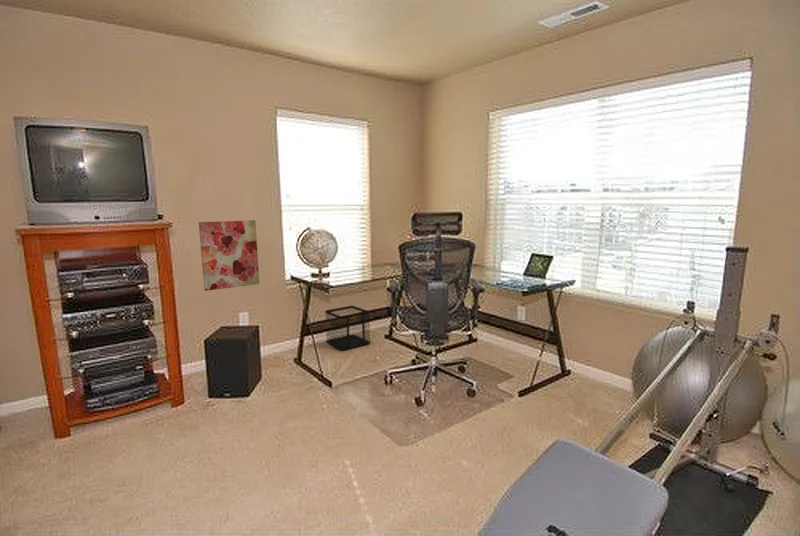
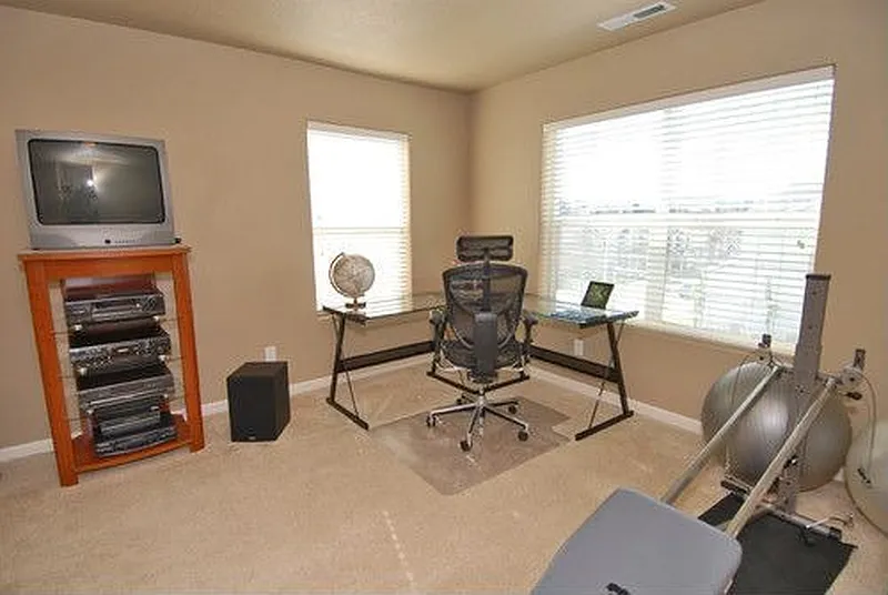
- wall art (230, 254)
- wastebasket (347, 326)
